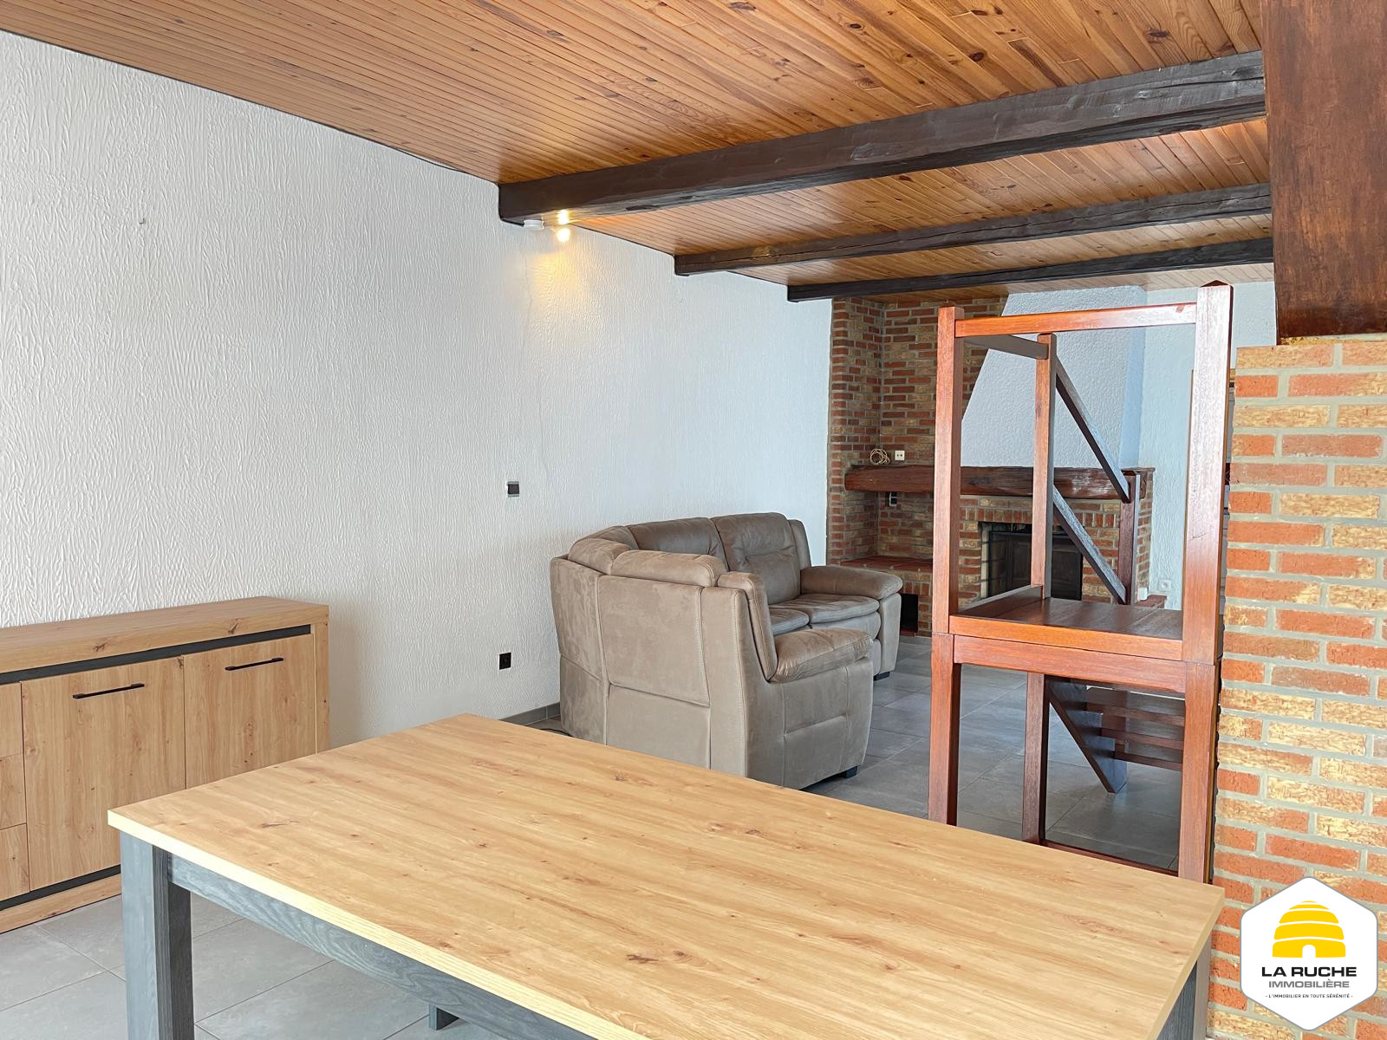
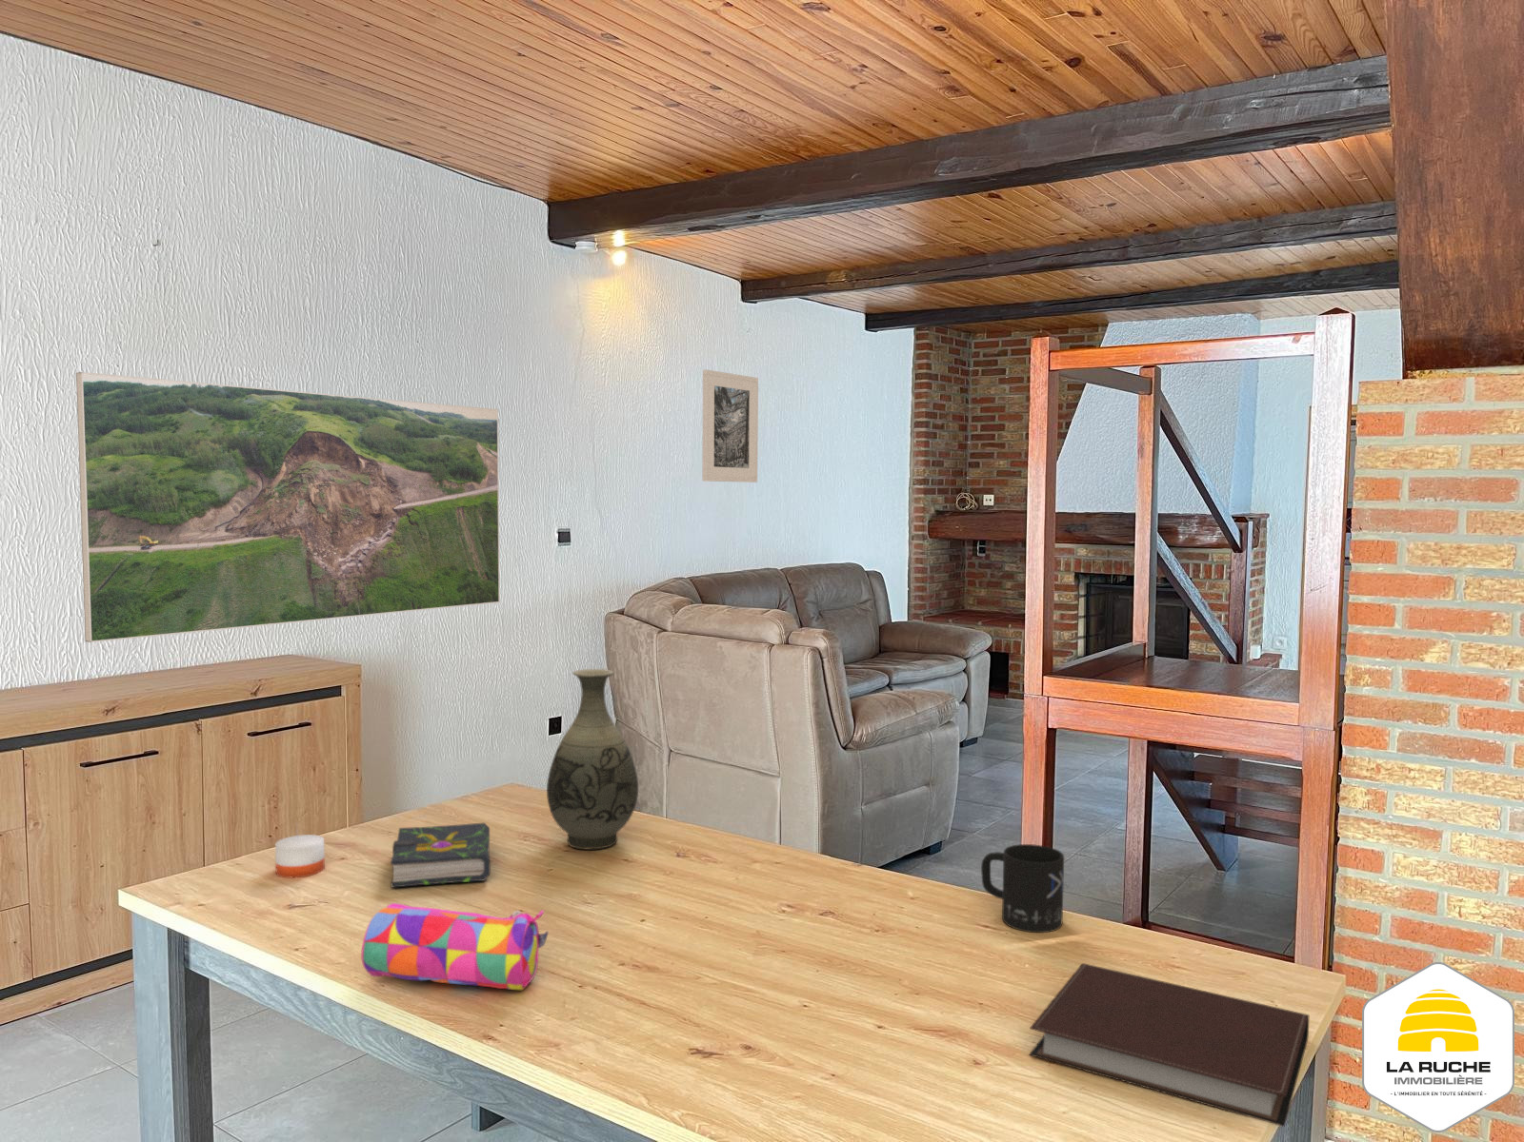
+ mug (1020, 885)
+ candle (299, 840)
+ vase (593, 757)
+ pencil case (456, 944)
+ notebook (1171, 1033)
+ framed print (731, 427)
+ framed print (324, 506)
+ book (442, 853)
